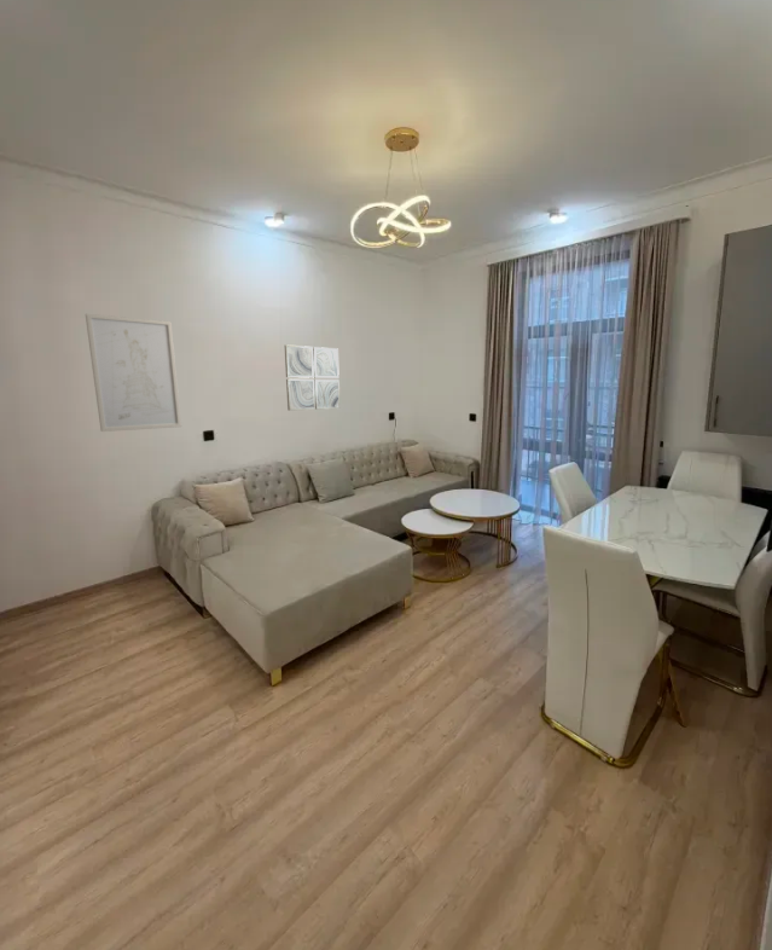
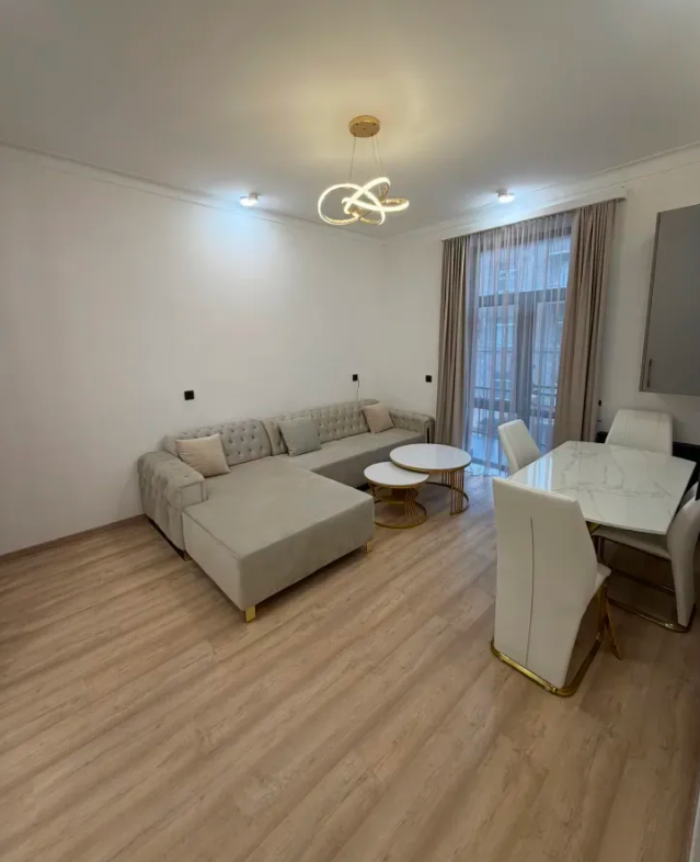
- wall art (137, 375)
- wall art (314, 377)
